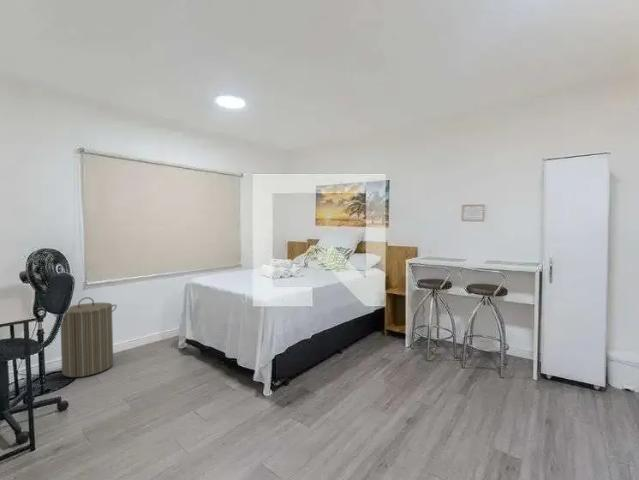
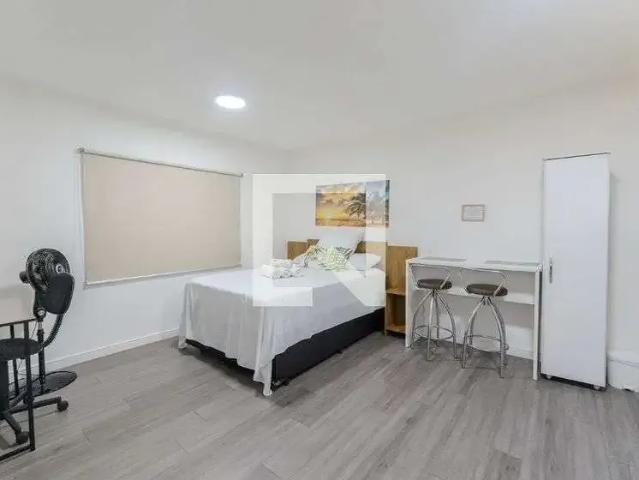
- laundry hamper (87, 332)
